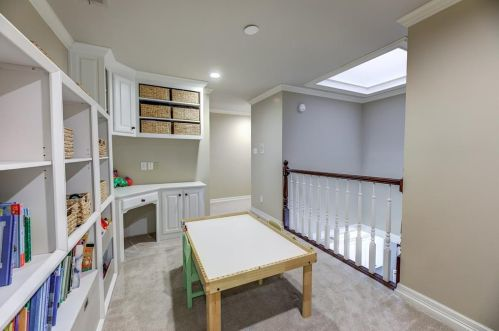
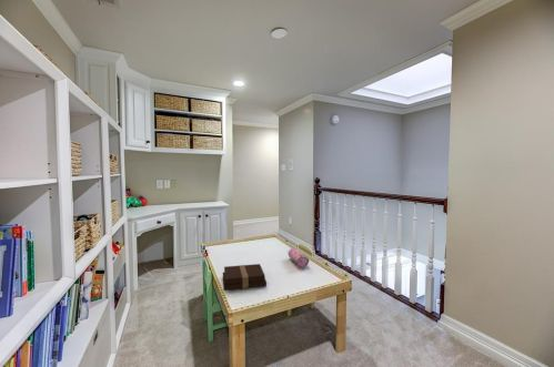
+ book (243, 276)
+ pencil case (298, 256)
